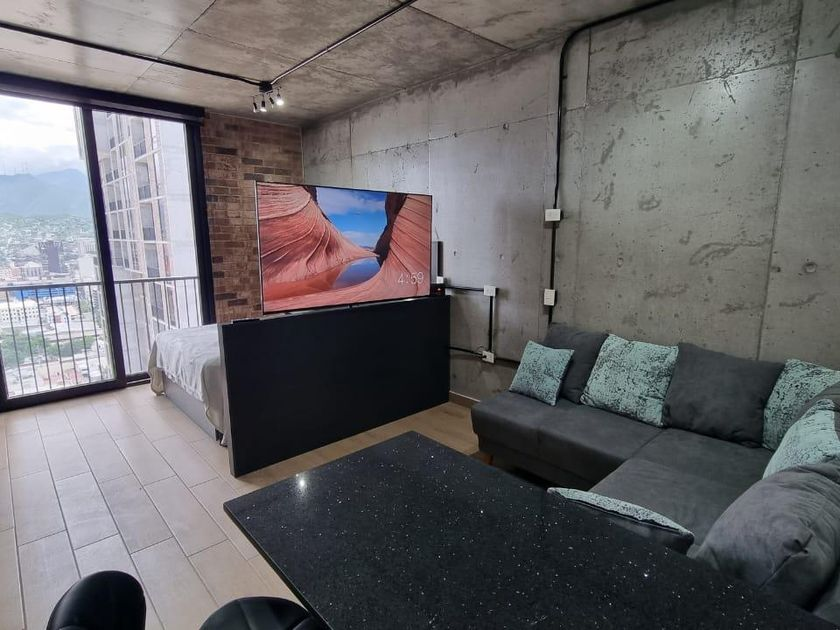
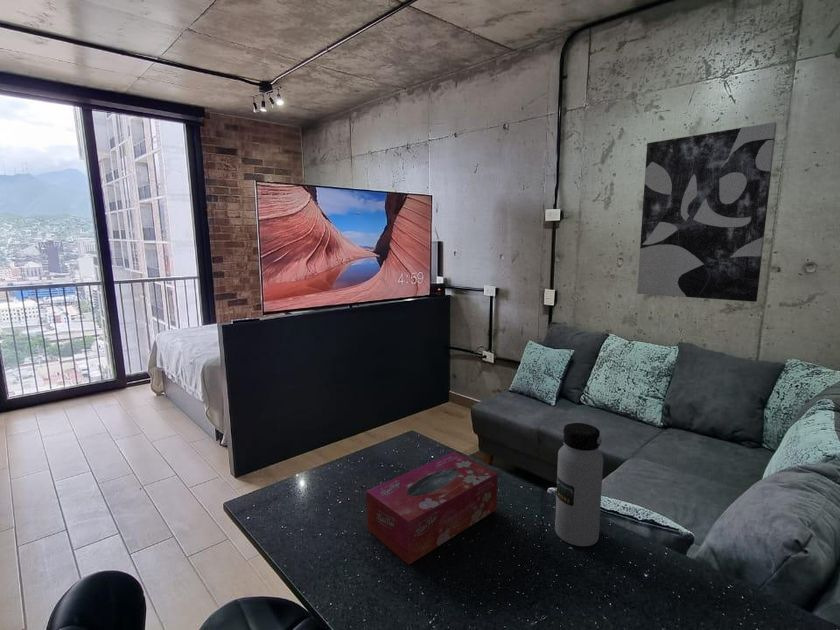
+ water bottle (579, 481)
+ tissue box (434, 500)
+ wall art (699, 217)
